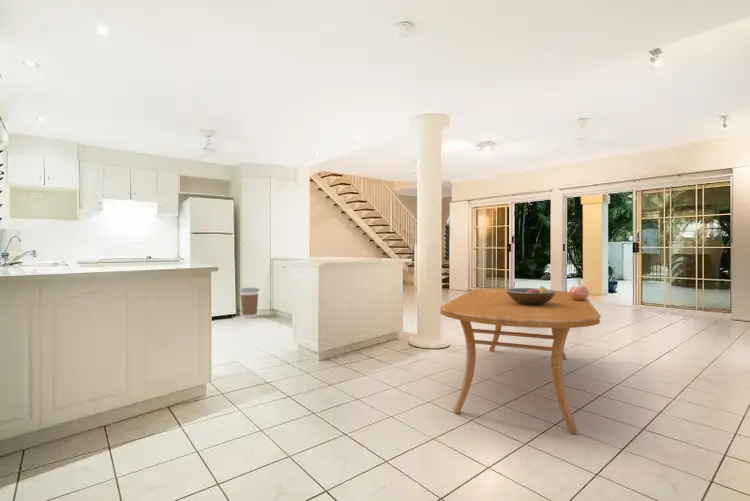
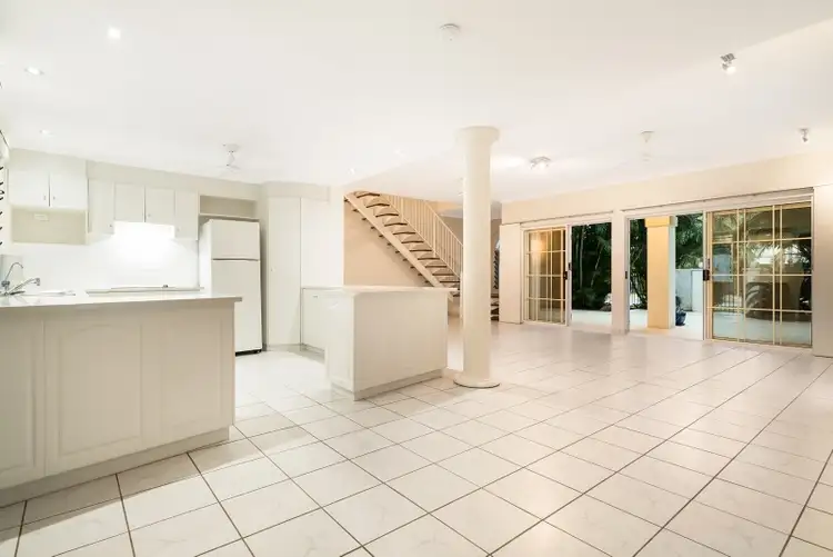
- dining table (520, 336)
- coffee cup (249, 302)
- fruit bowl (530, 295)
- vase (579, 289)
